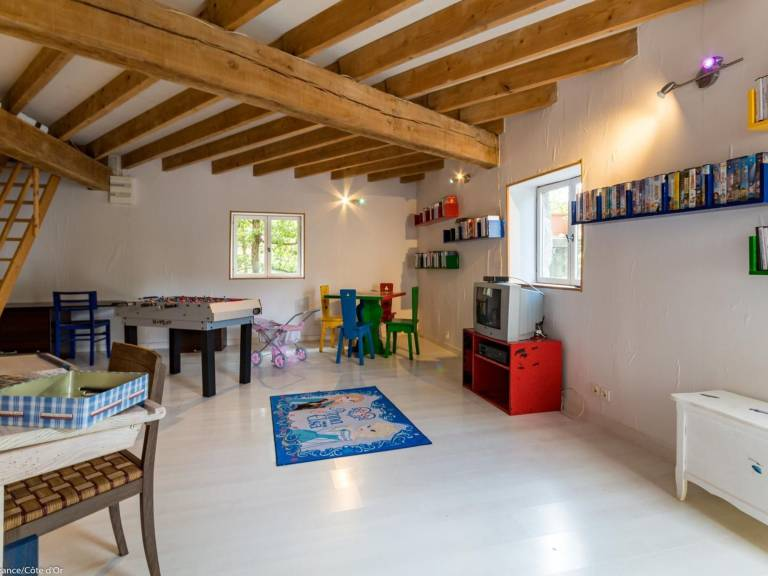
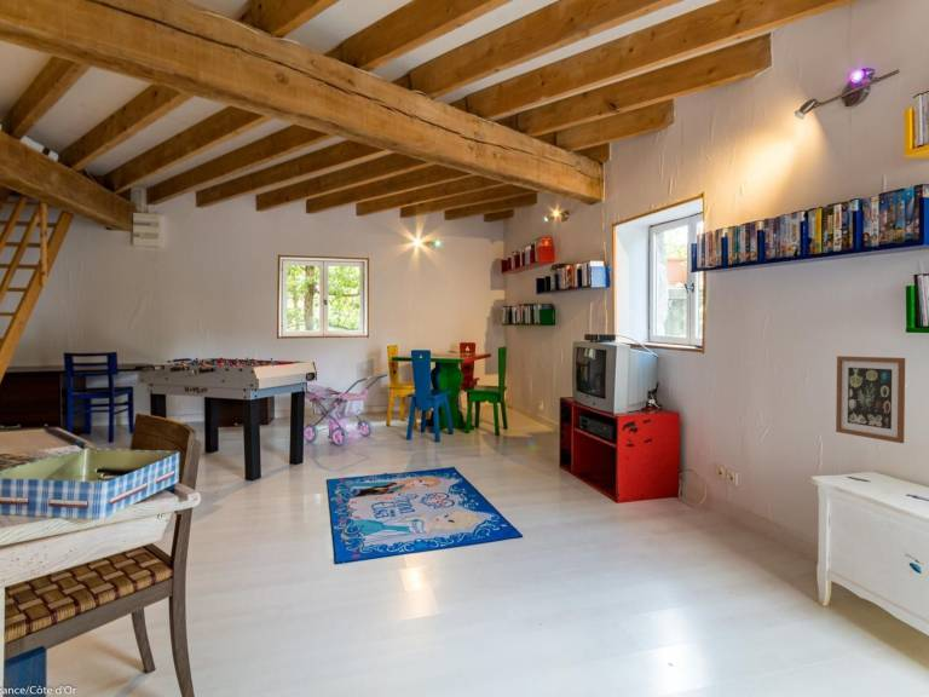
+ wall art (869, 397)
